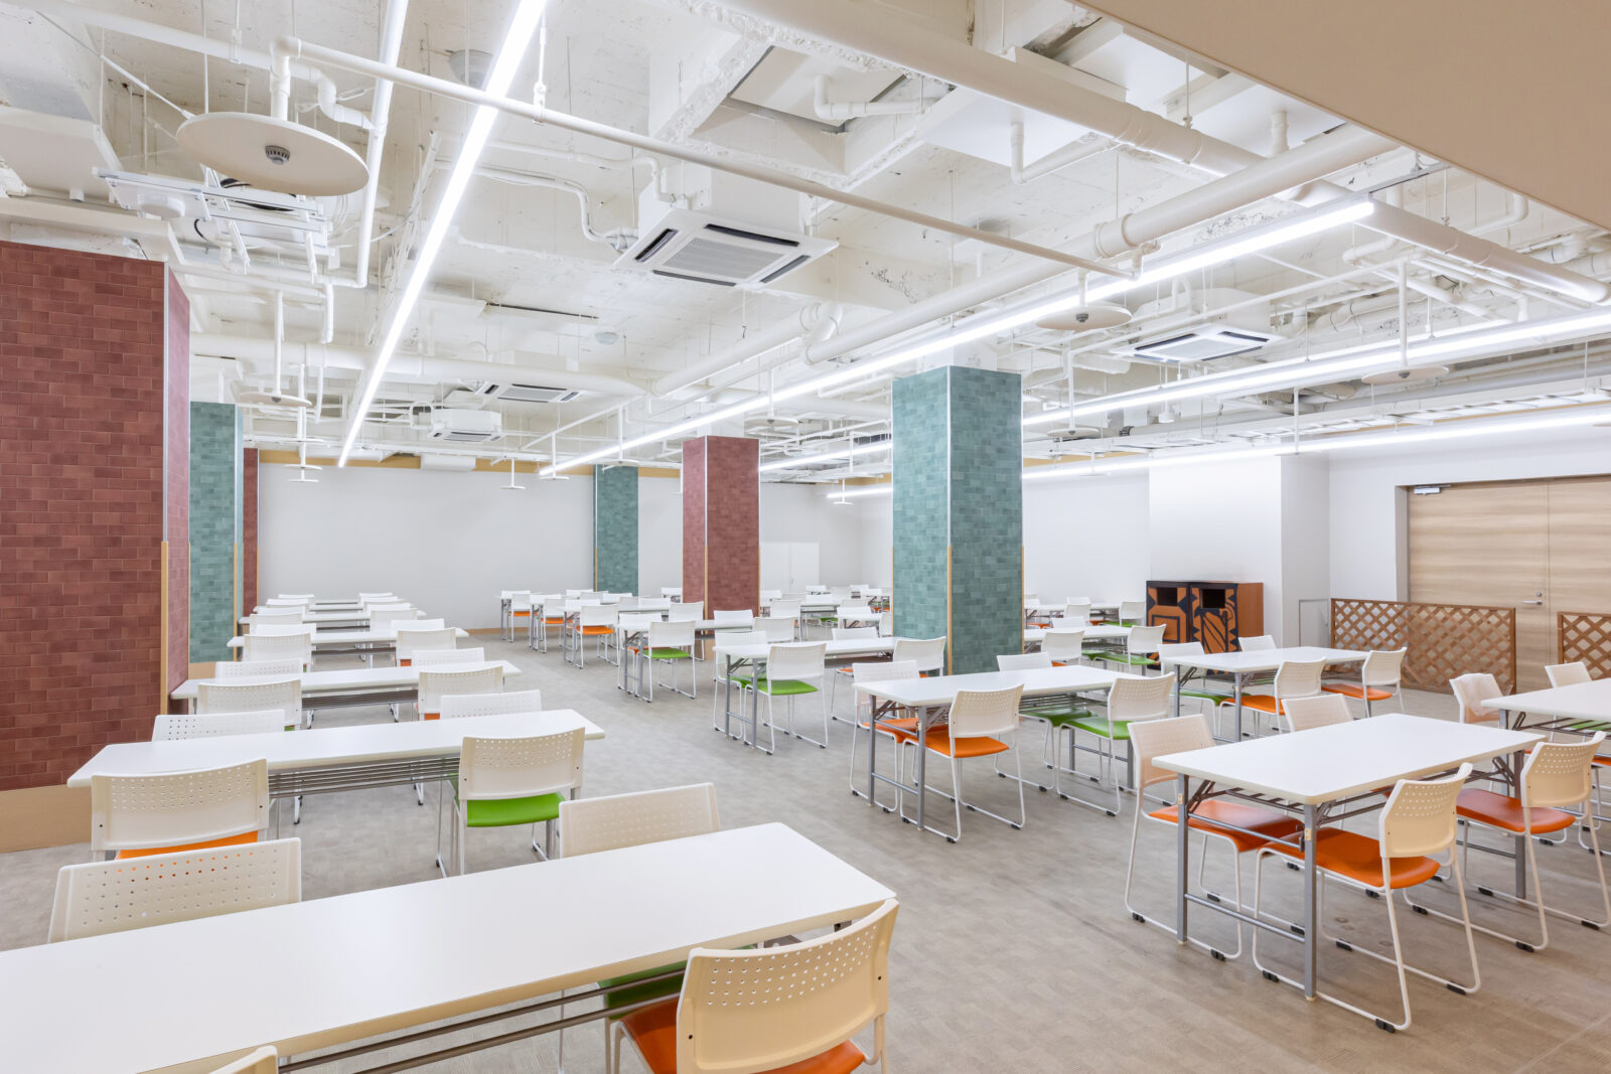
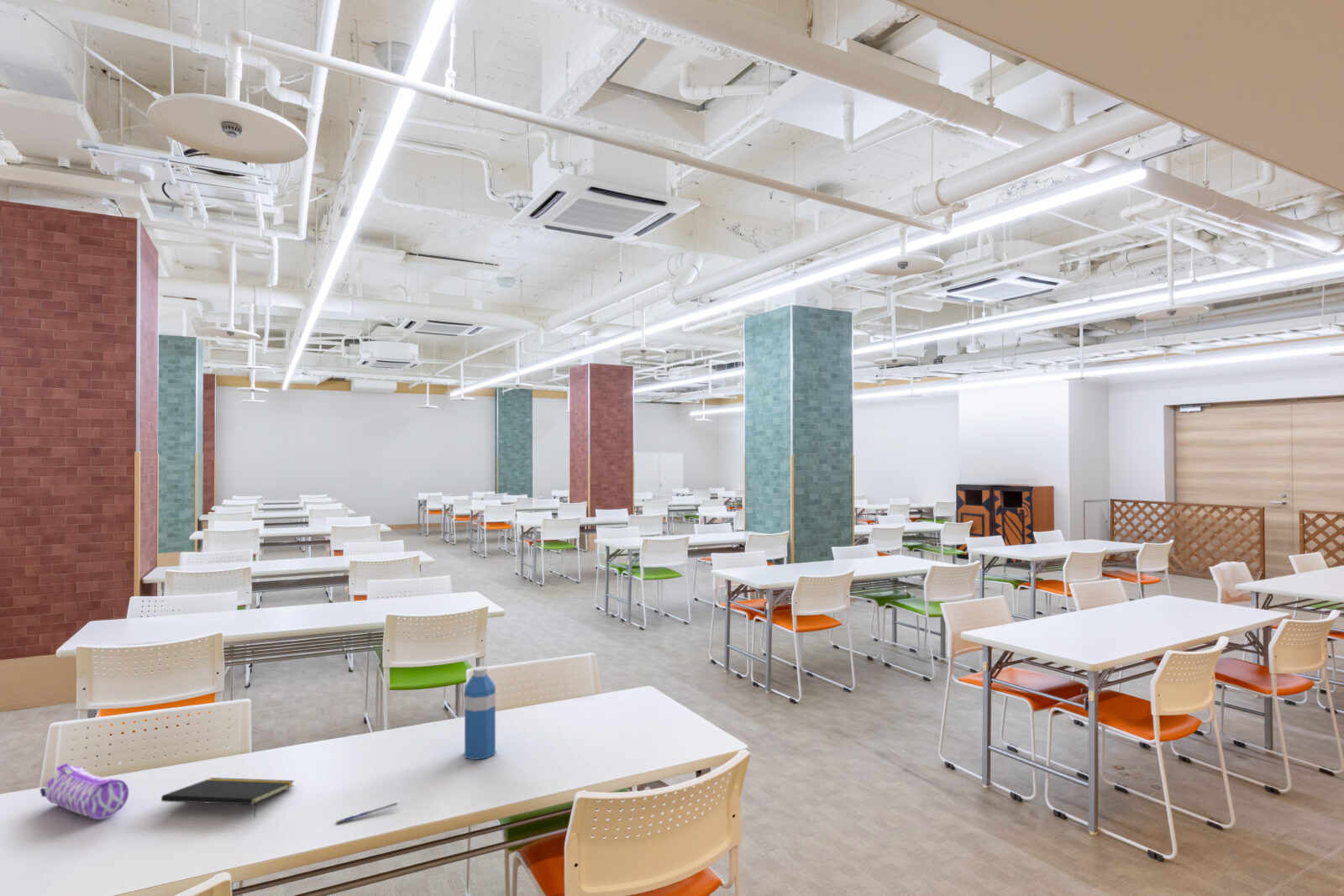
+ pen (368, 812)
+ water bottle (480, 710)
+ notepad (230, 790)
+ pencil case (87, 789)
